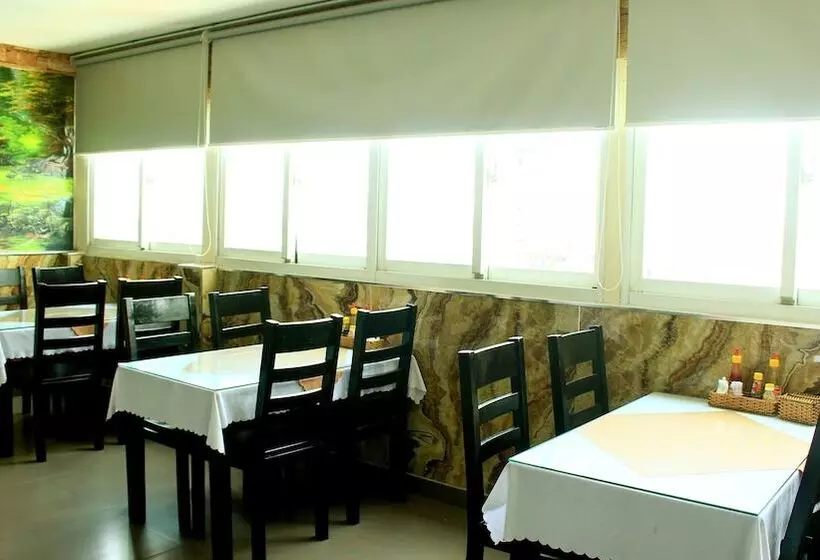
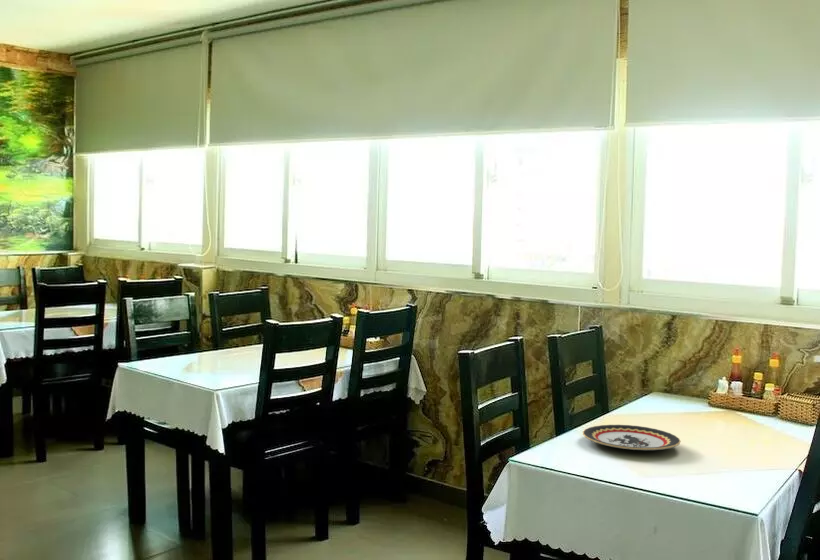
+ plate (630, 439)
